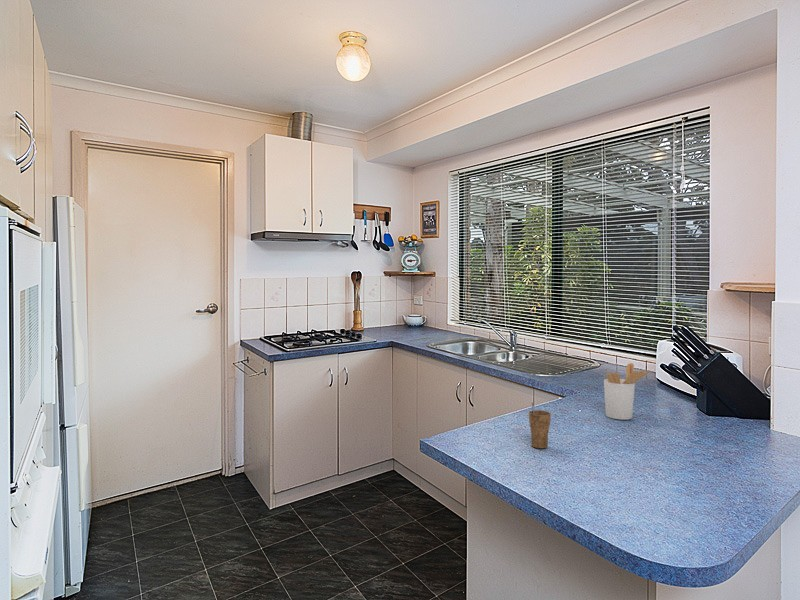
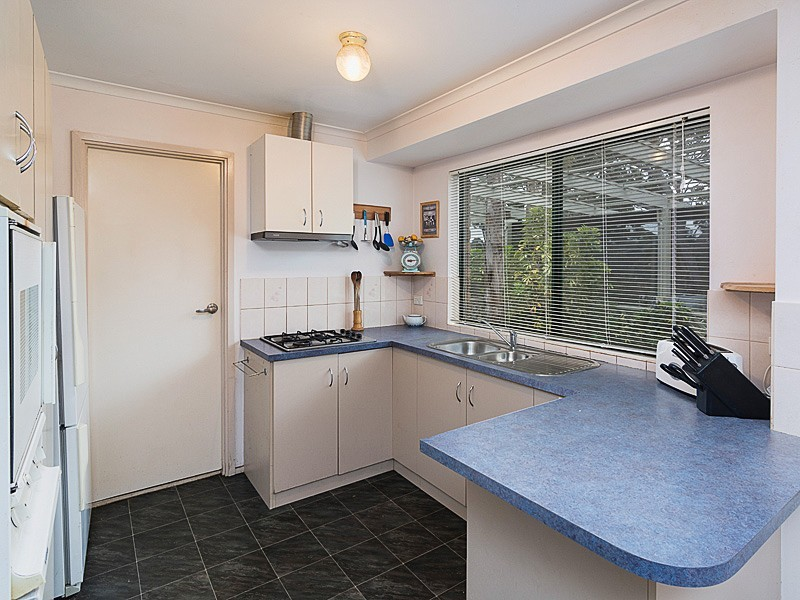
- cup (539, 425)
- utensil holder (625, 391)
